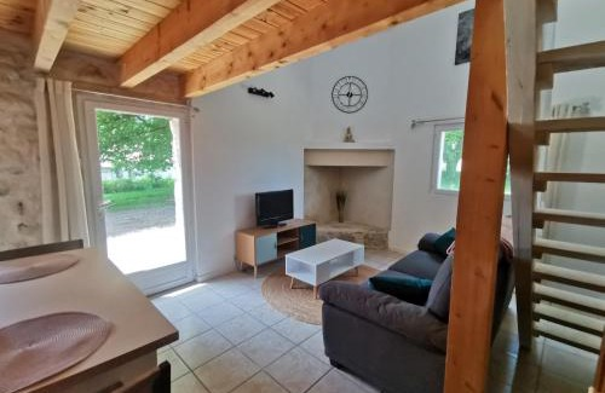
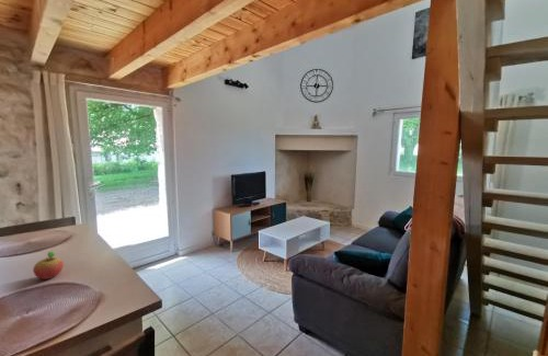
+ fruit (48, 265)
